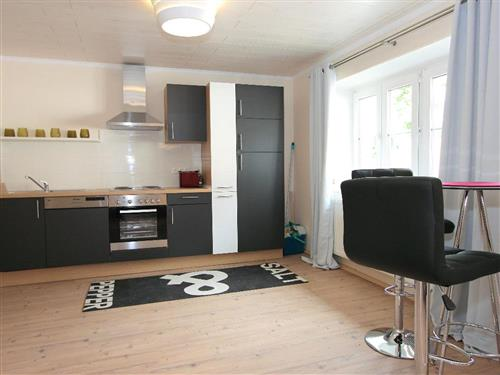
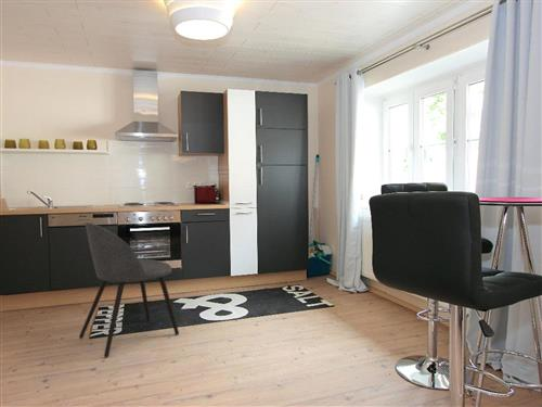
+ dining chair (127, 278)
